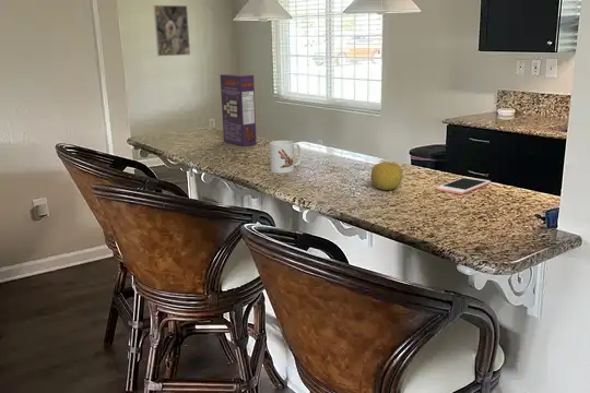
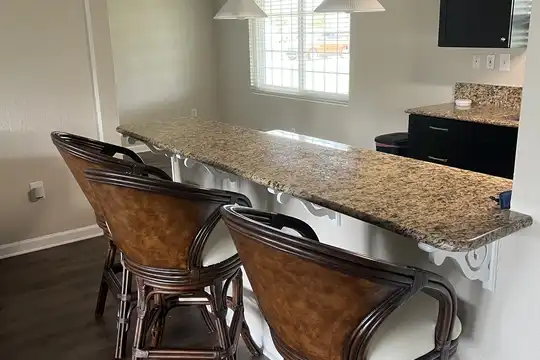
- cell phone (463, 184)
- cereal box (238, 109)
- fruit (386, 175)
- mug (286, 155)
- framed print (172, 31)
